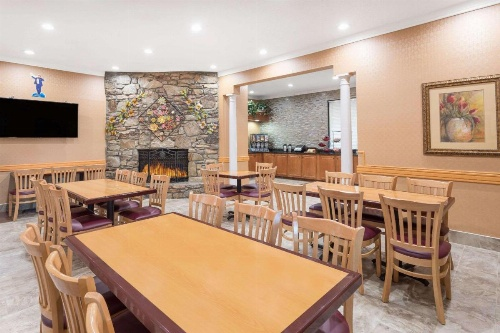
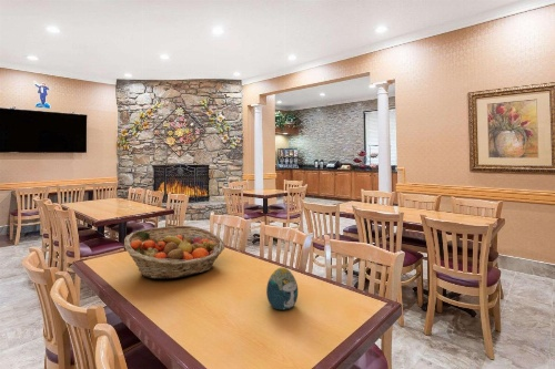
+ decorative egg (282, 286)
+ fruit basket (176, 249)
